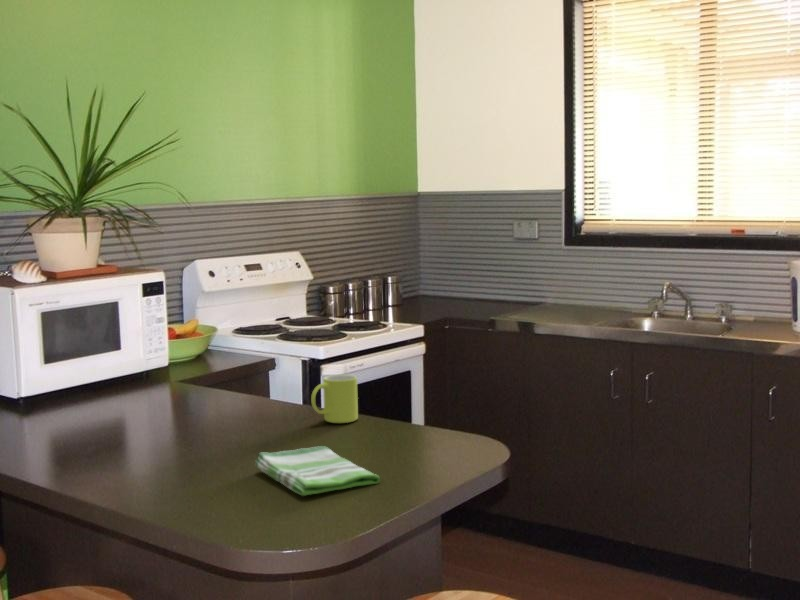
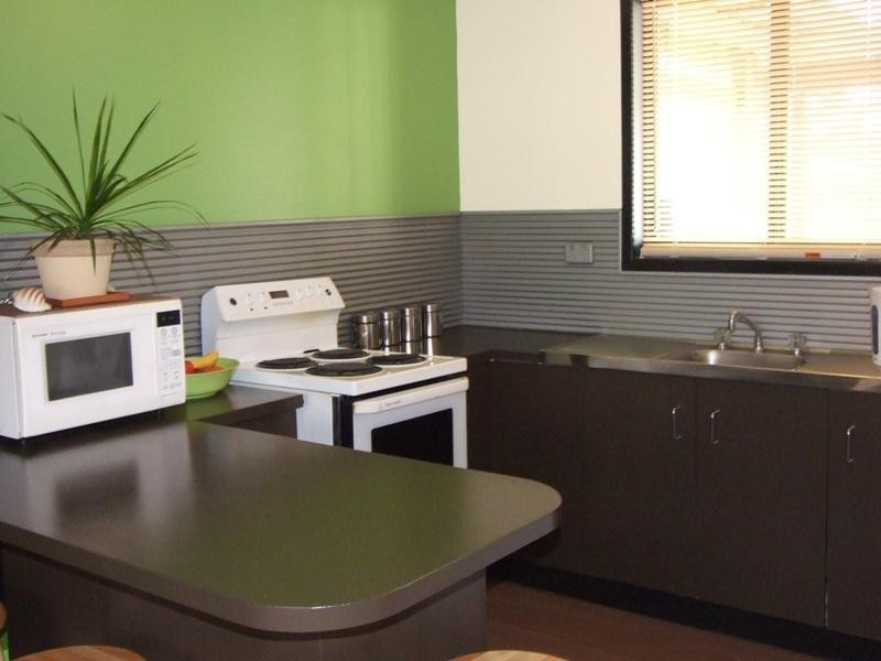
- mug (333, 400)
- dish towel (316, 467)
